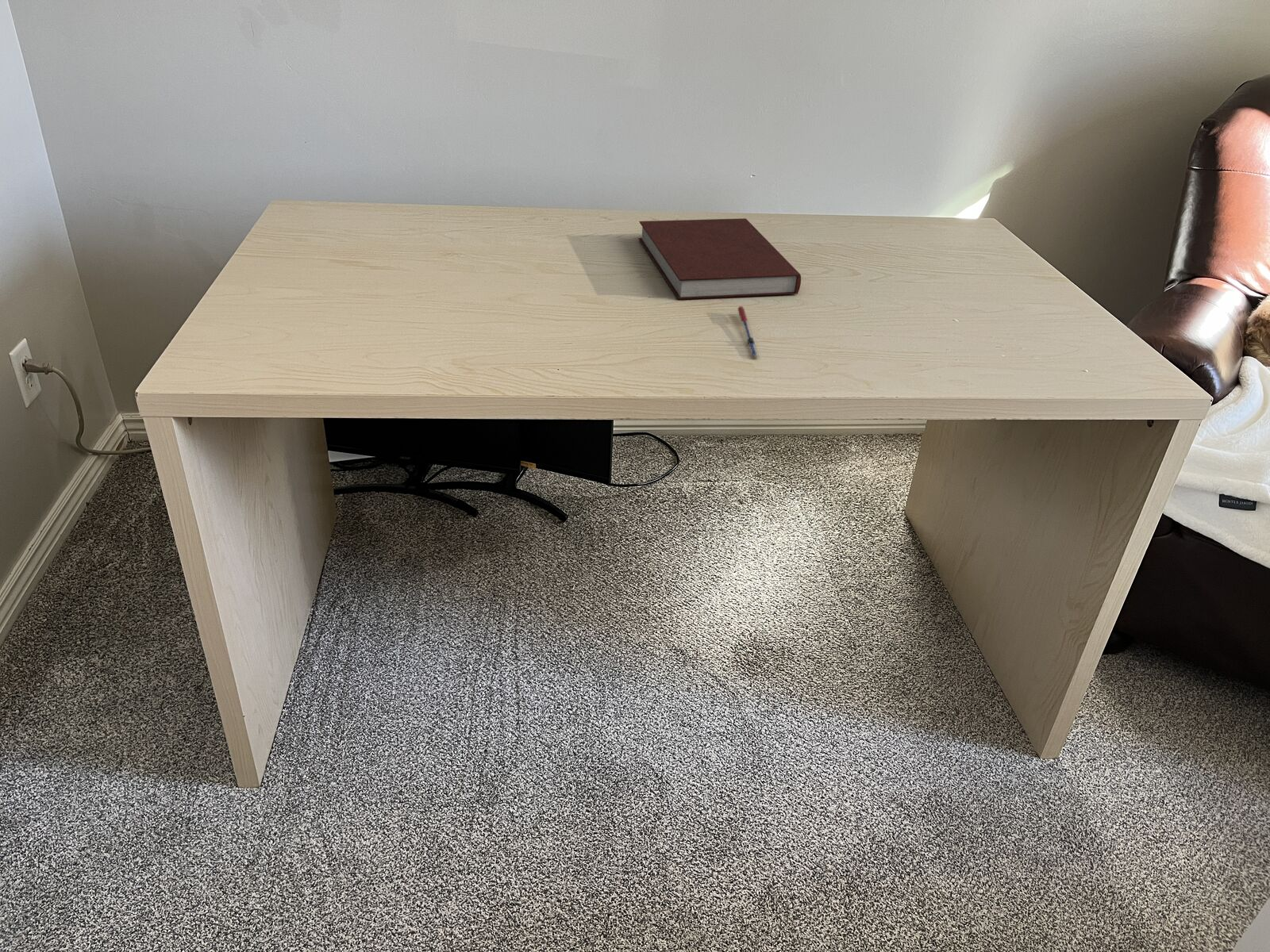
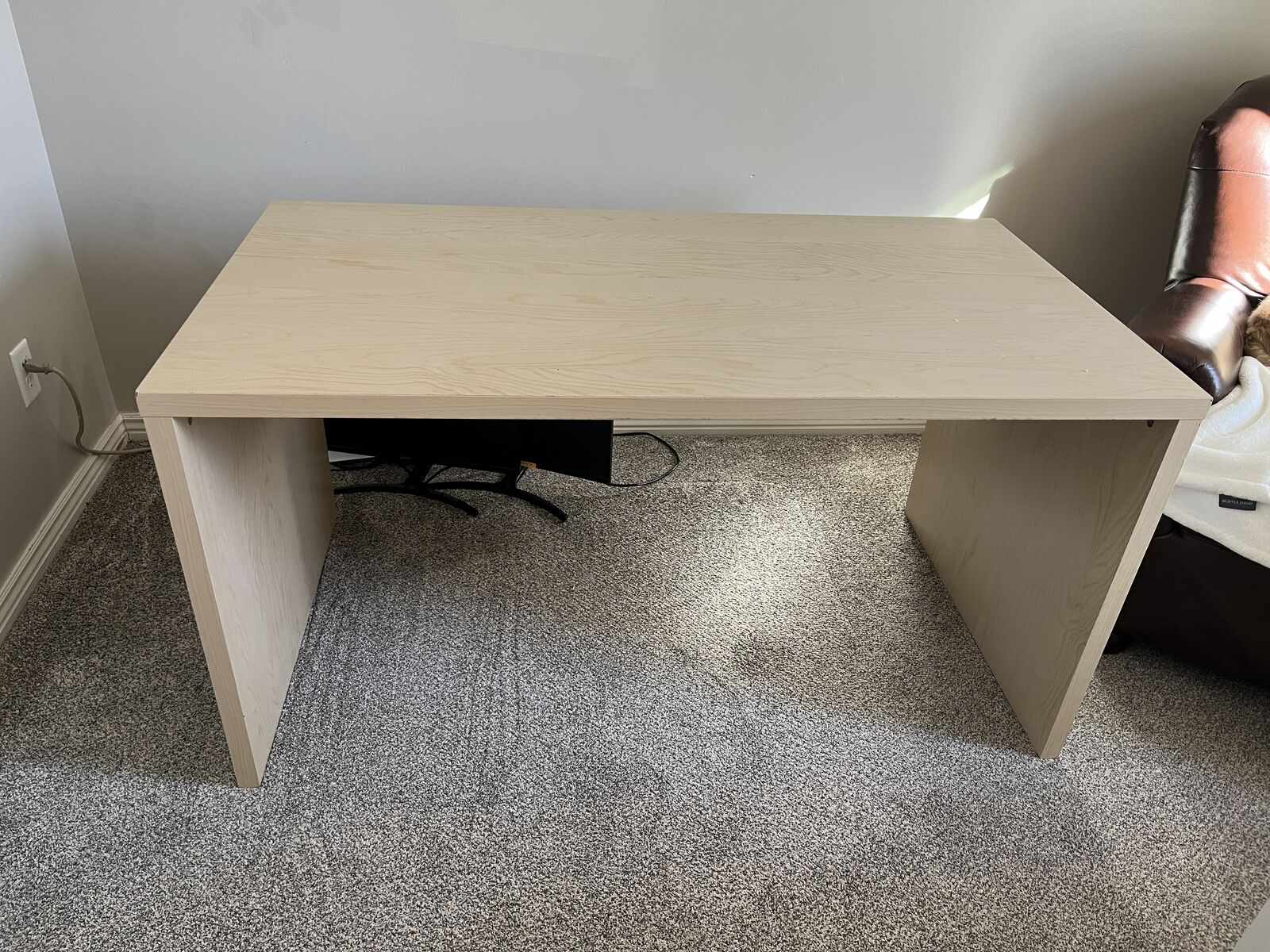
- notebook (715, 255)
- pen (748, 331)
